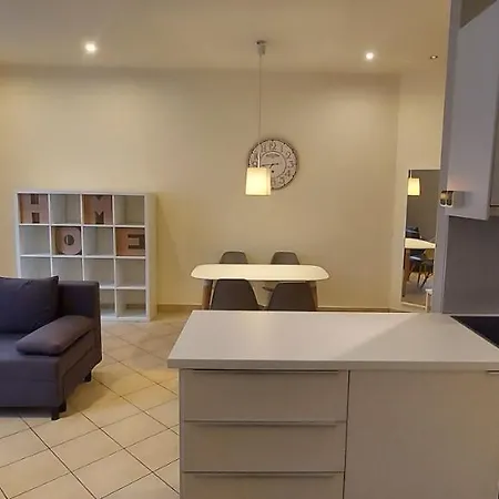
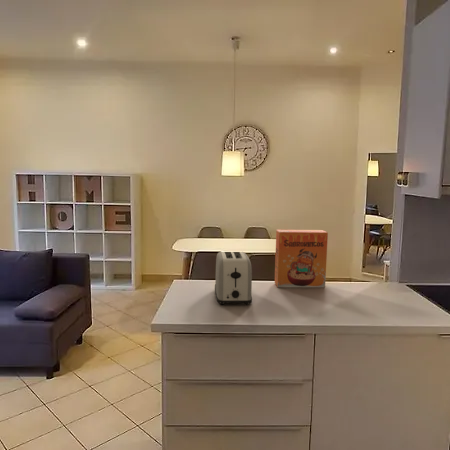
+ toaster (232, 275)
+ cereal box (300, 258)
